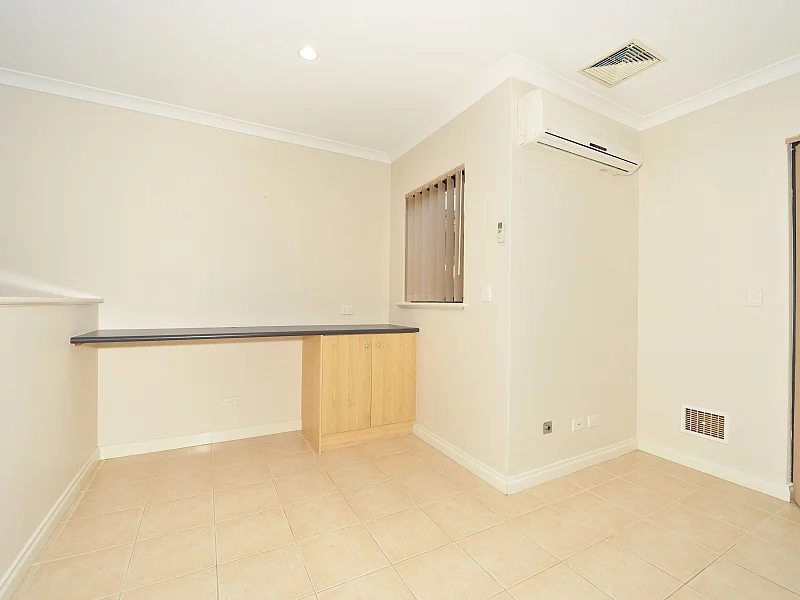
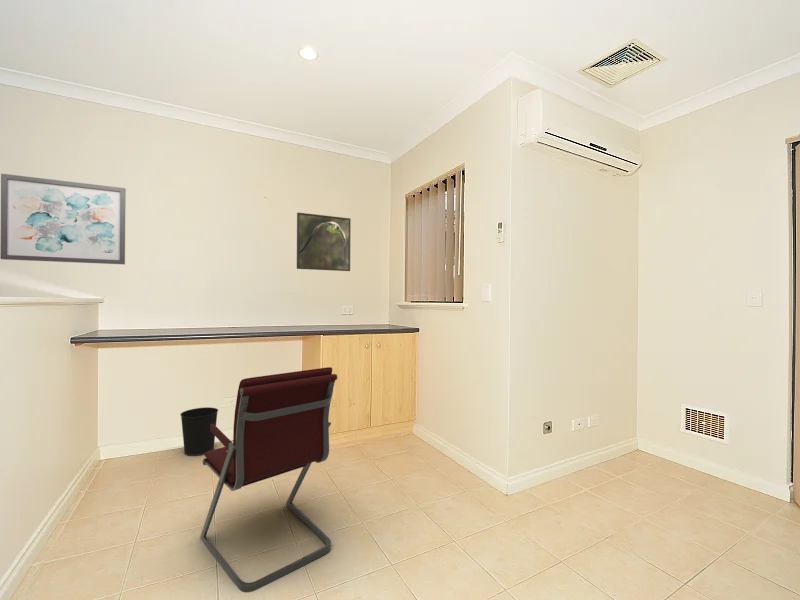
+ office chair (268, 453)
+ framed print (324, 242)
+ wastebasket (199, 431)
+ wall art (66, 221)
